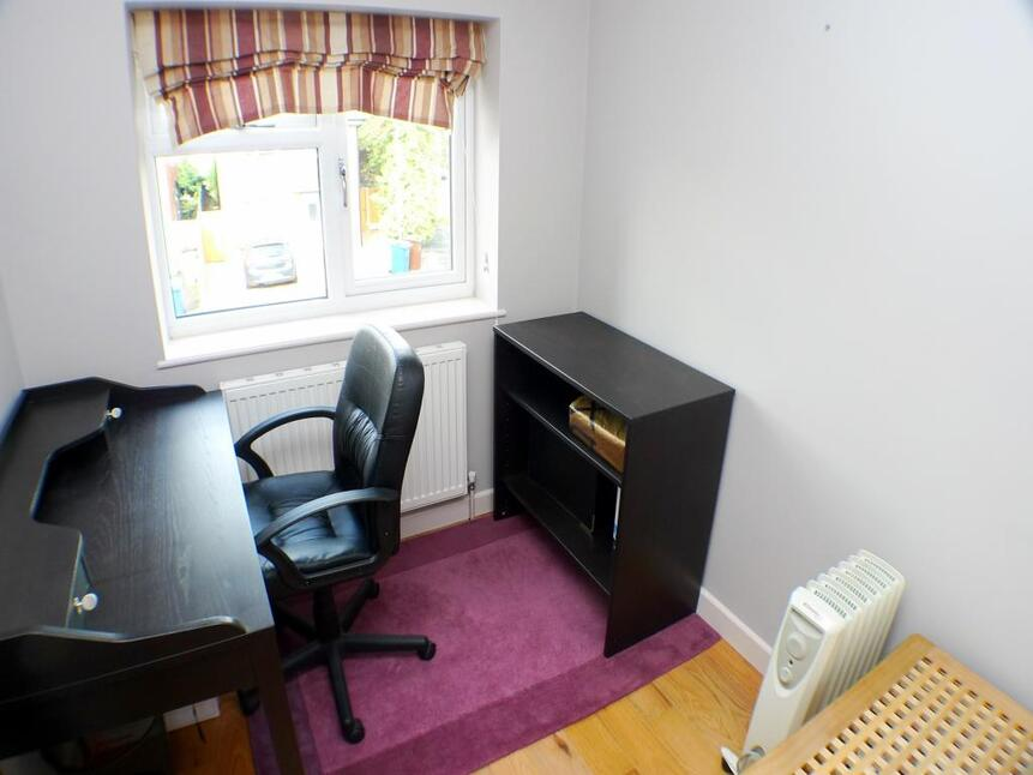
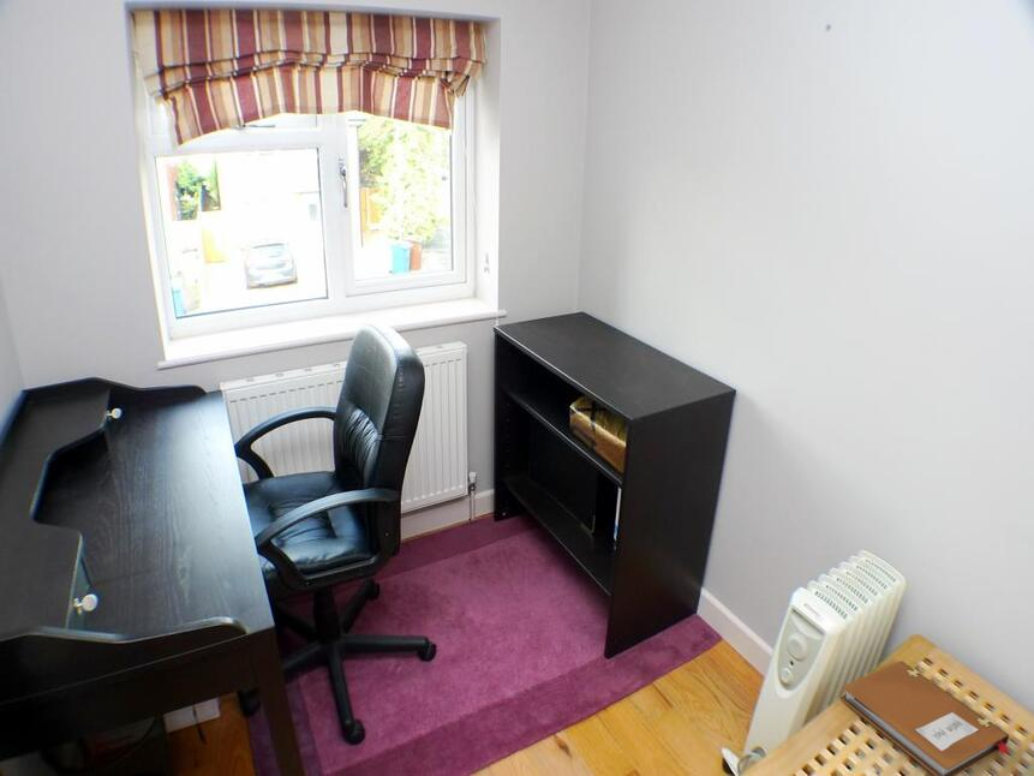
+ notebook (925, 717)
